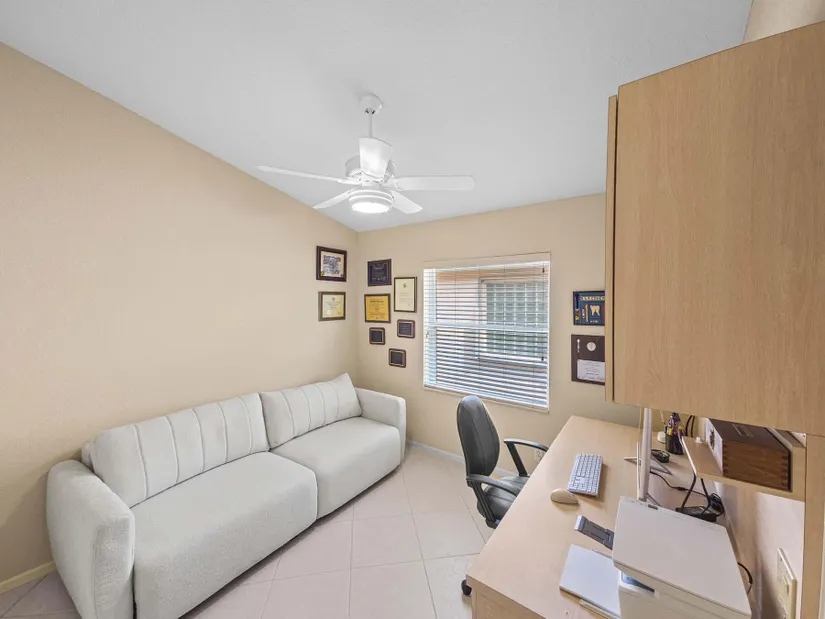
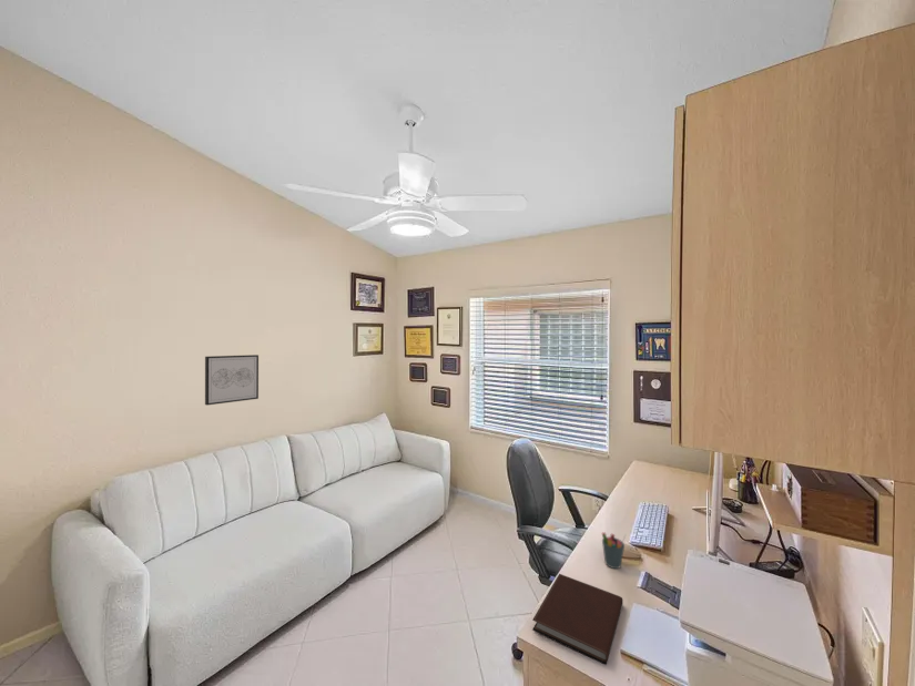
+ pen holder (612, 547)
+ wall art (233, 378)
+ notebook (579, 613)
